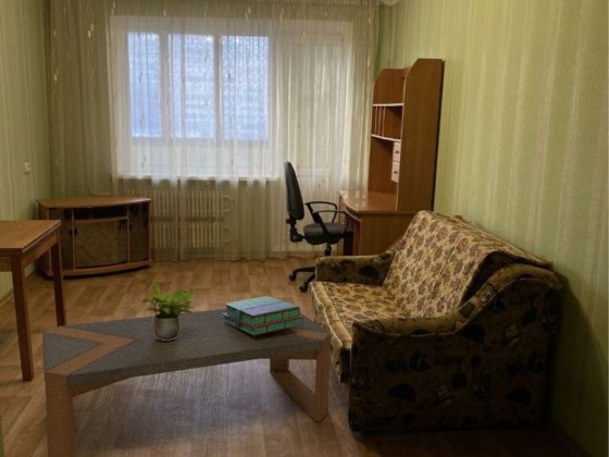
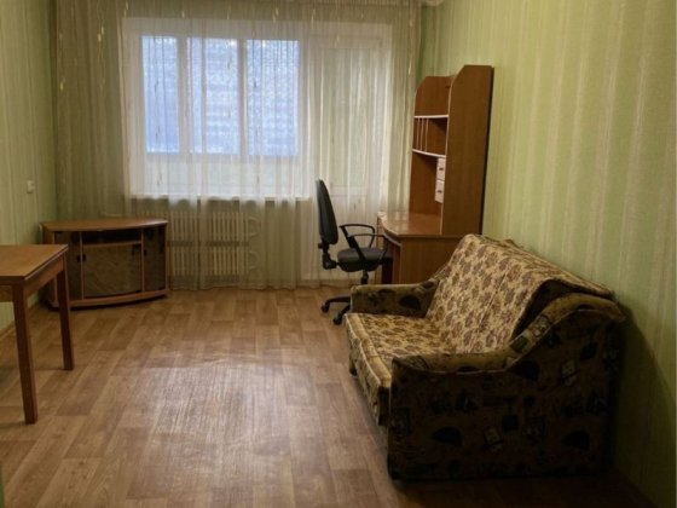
- potted plant (170, 311)
- stack of books (262, 317)
- coffee table (186, 369)
